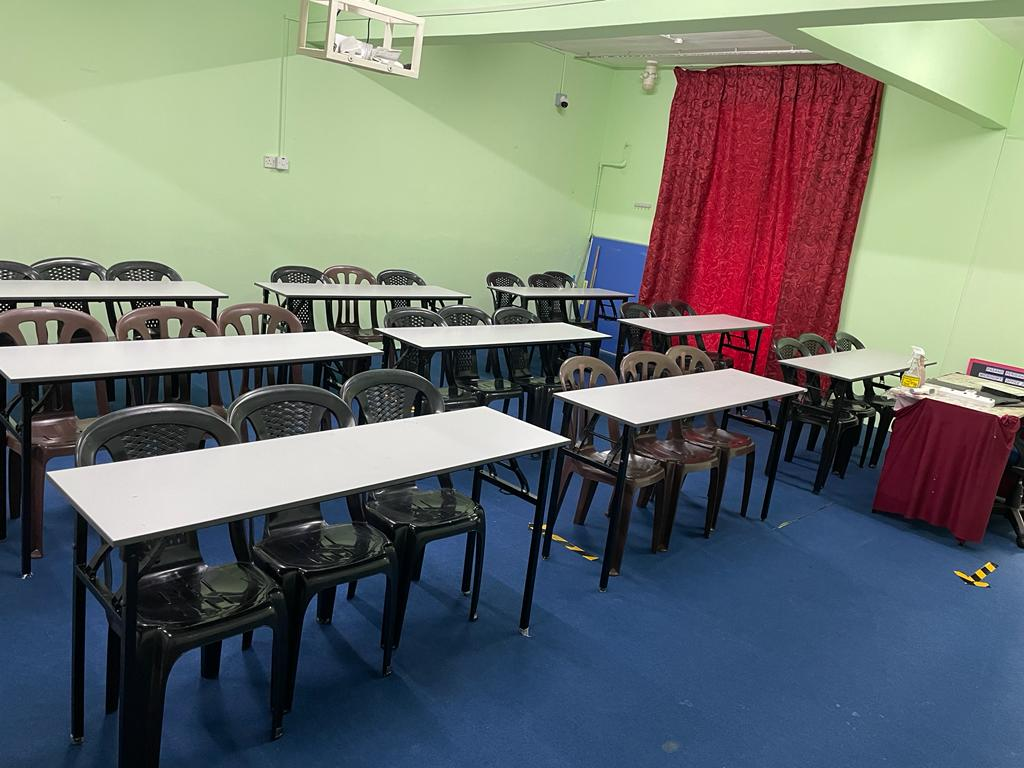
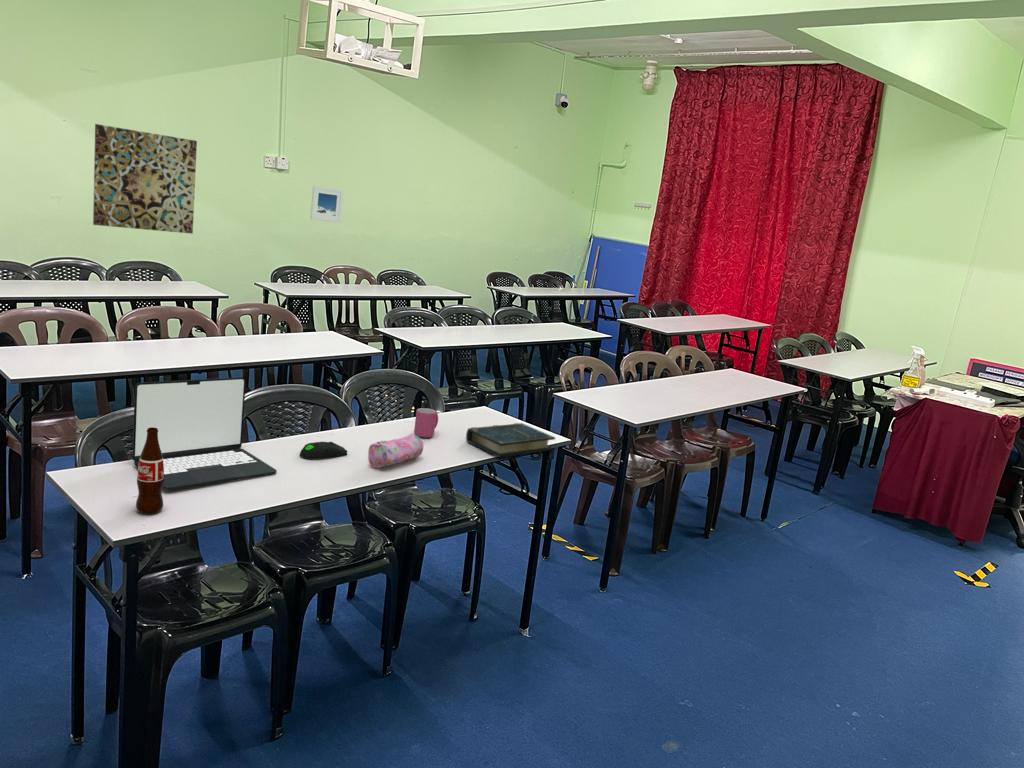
+ pencil case (395, 449)
+ mug (427, 422)
+ wall art (146, 181)
+ book (510, 439)
+ bottle (151, 469)
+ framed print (326, 204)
+ laptop (208, 429)
+ computer mouse (322, 447)
